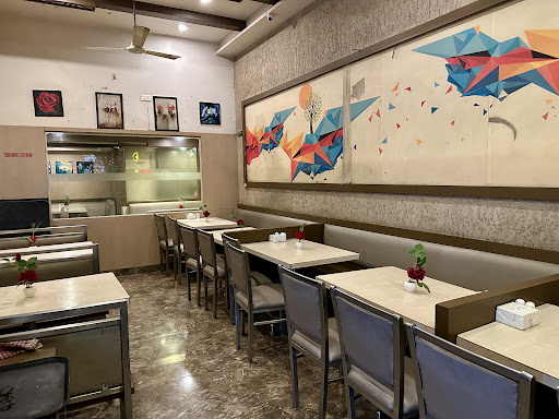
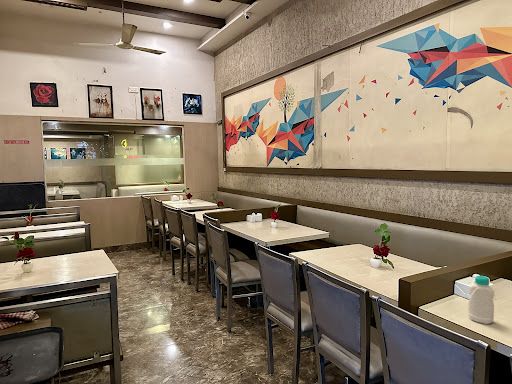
+ bottle (481, 298)
